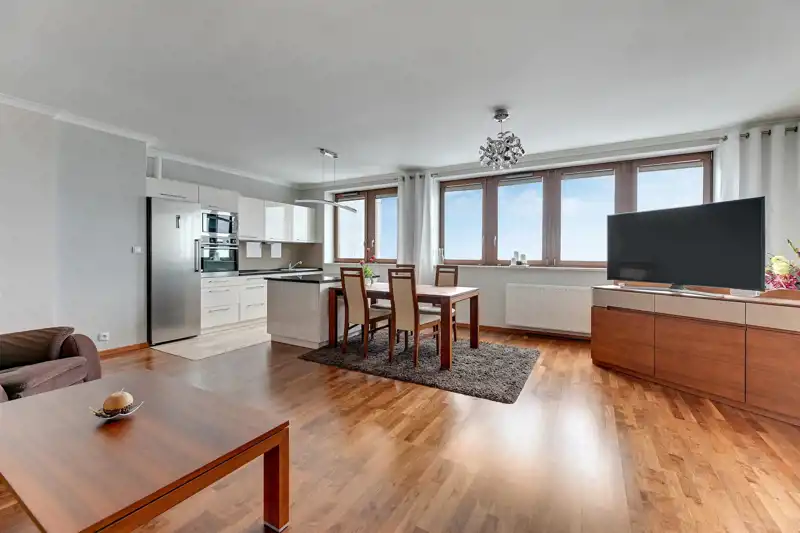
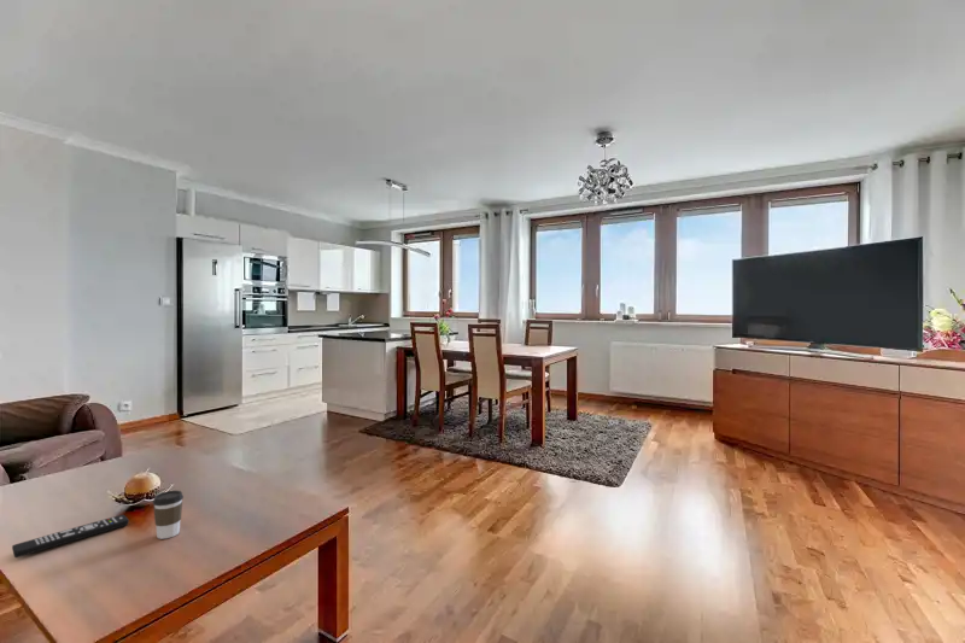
+ remote control (74, 534)
+ coffee cup (168, 514)
